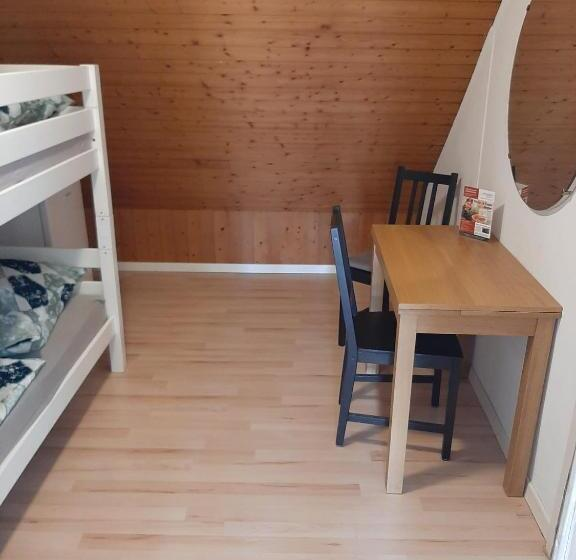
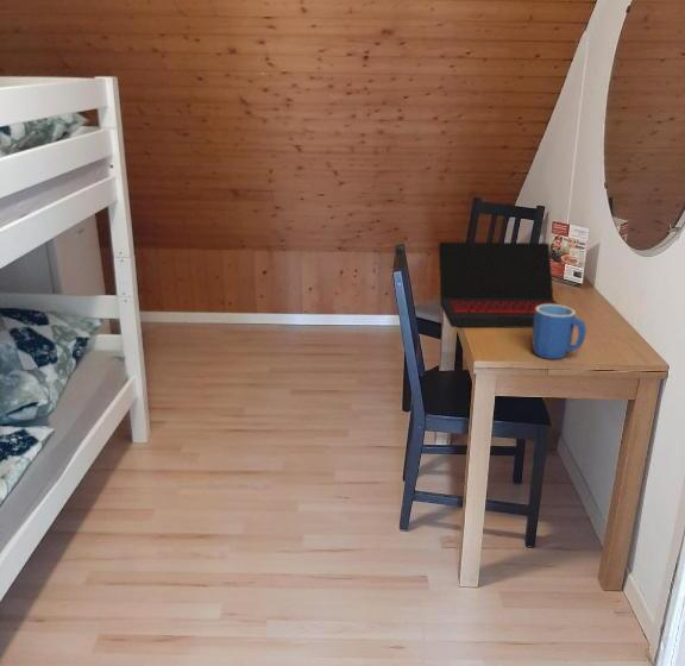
+ mug (557, 333)
+ laptop (502, 282)
